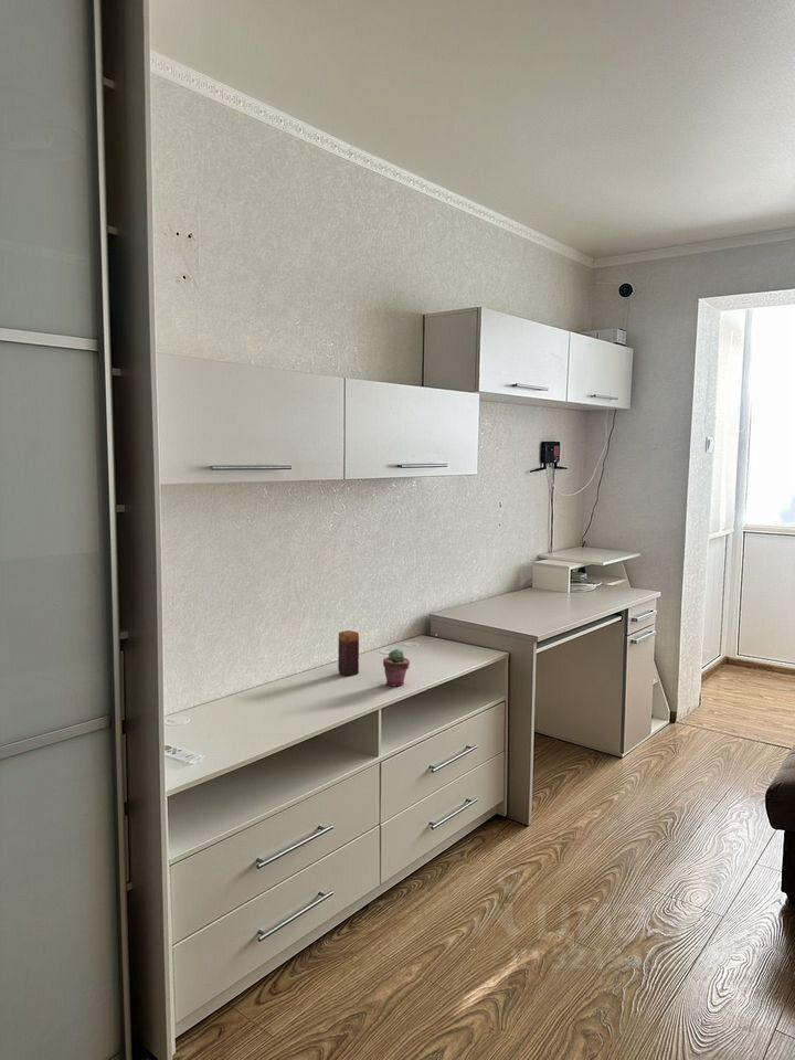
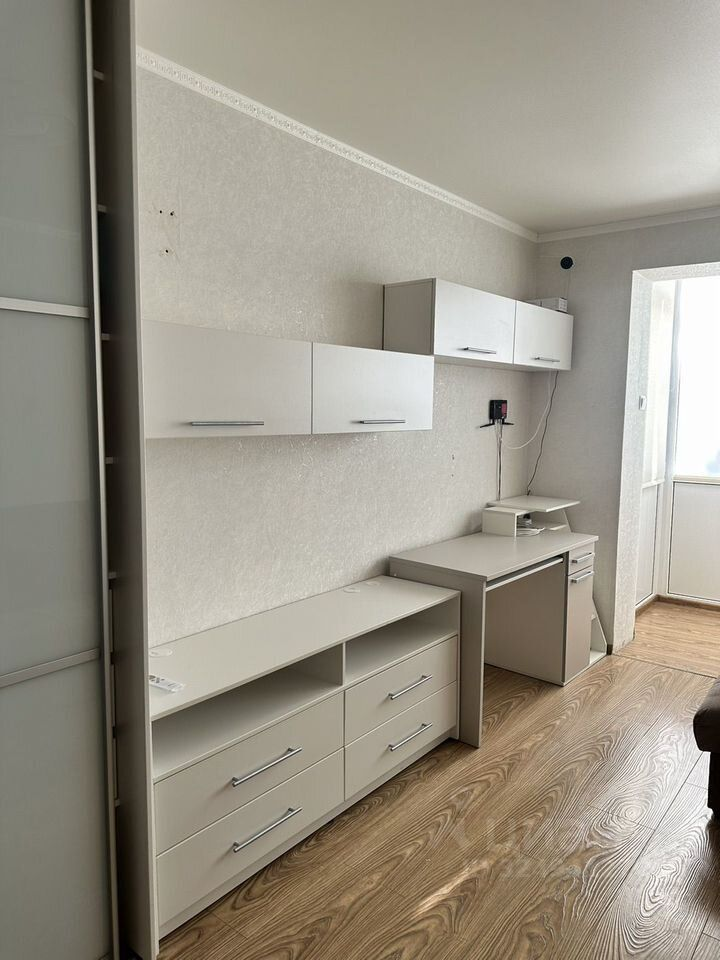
- potted succulent (395, 666)
- candle (348, 653)
